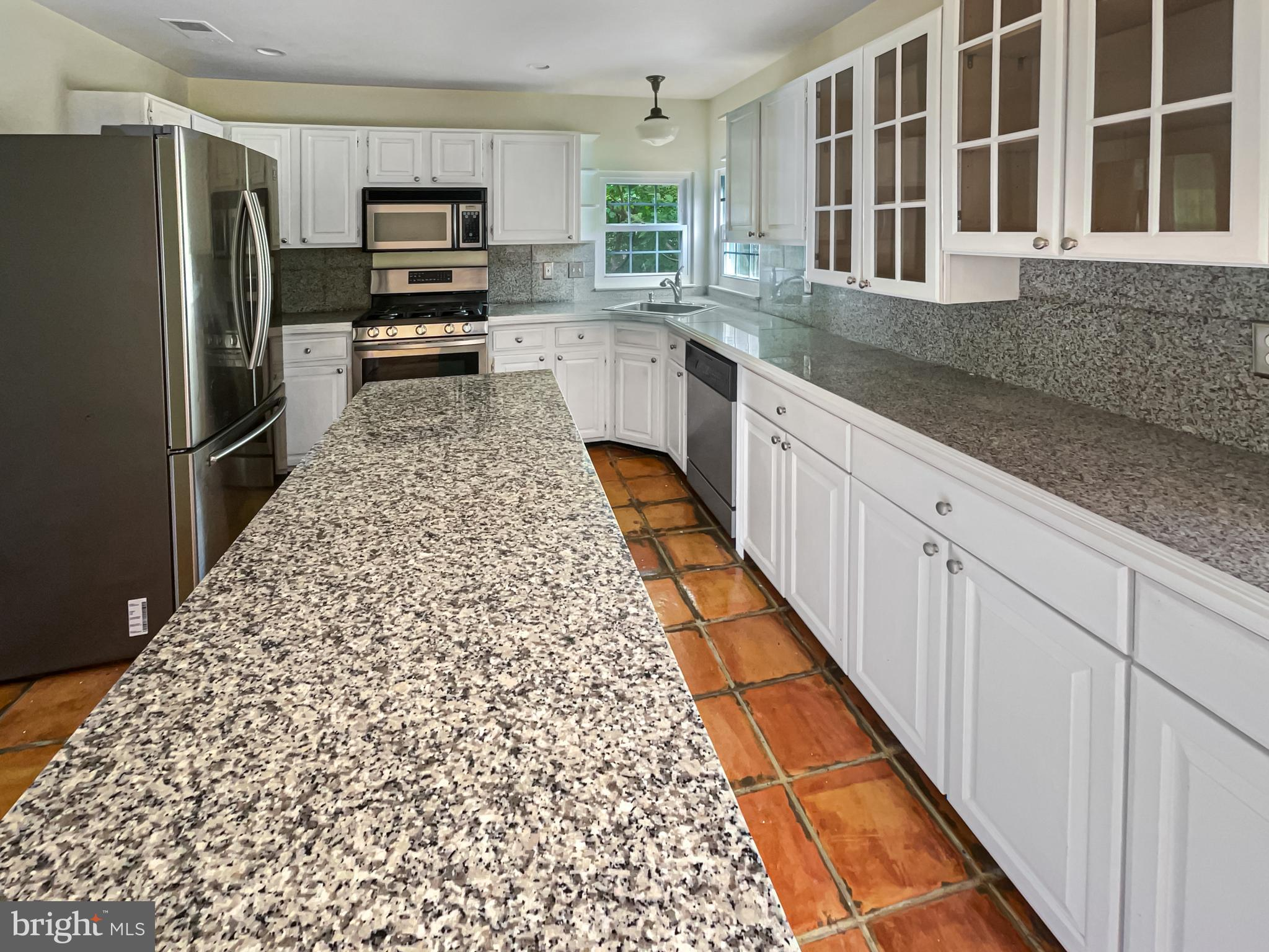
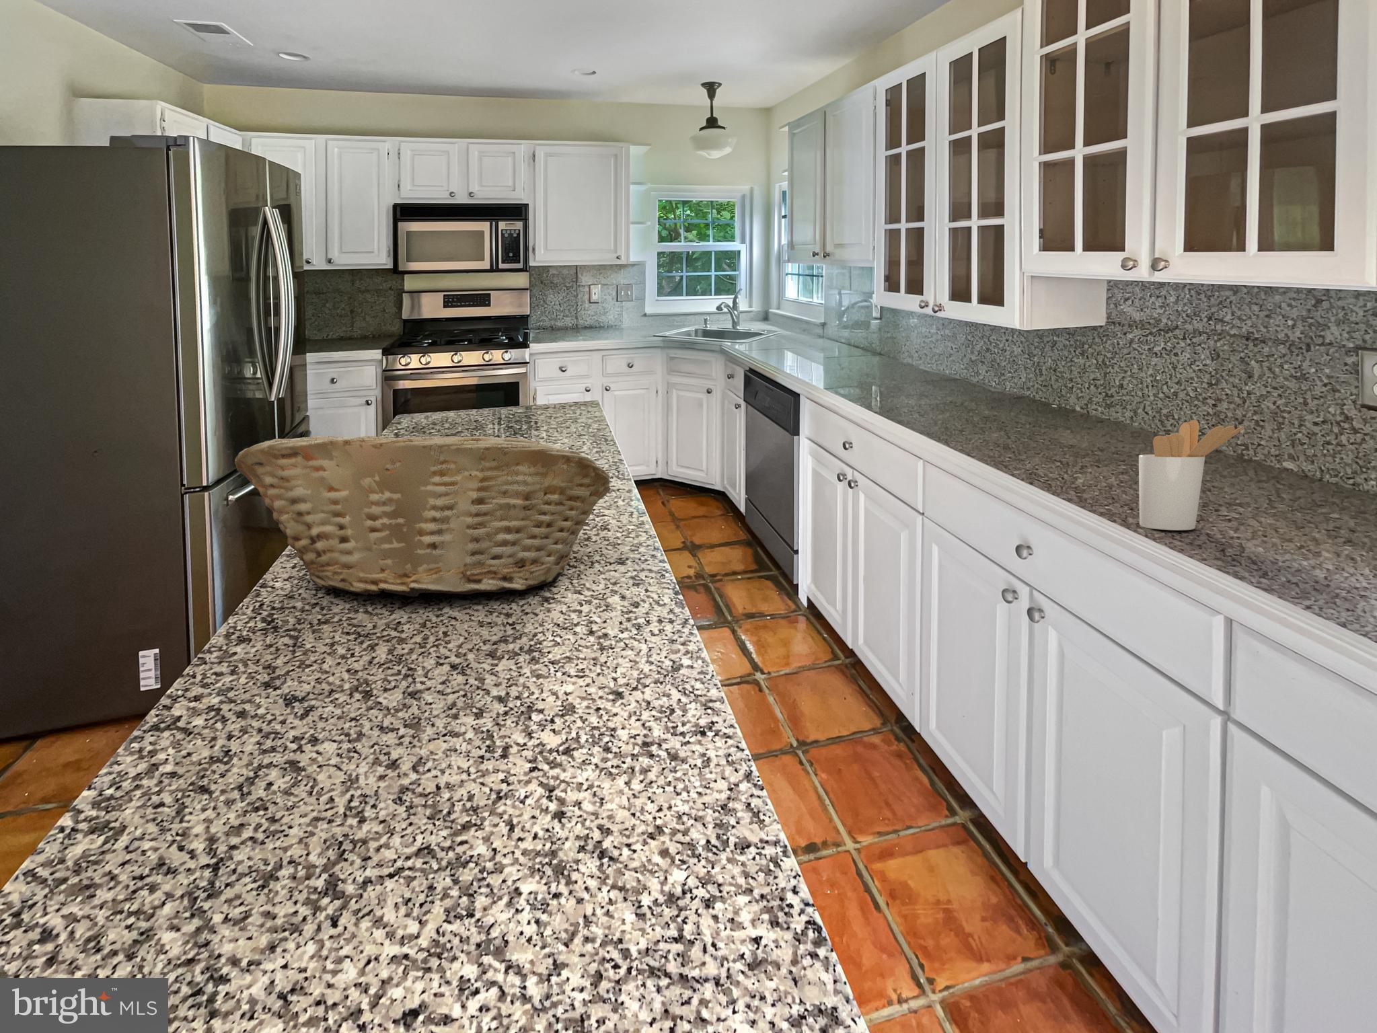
+ utensil holder (1186, 475)
+ fruit basket (432, 507)
